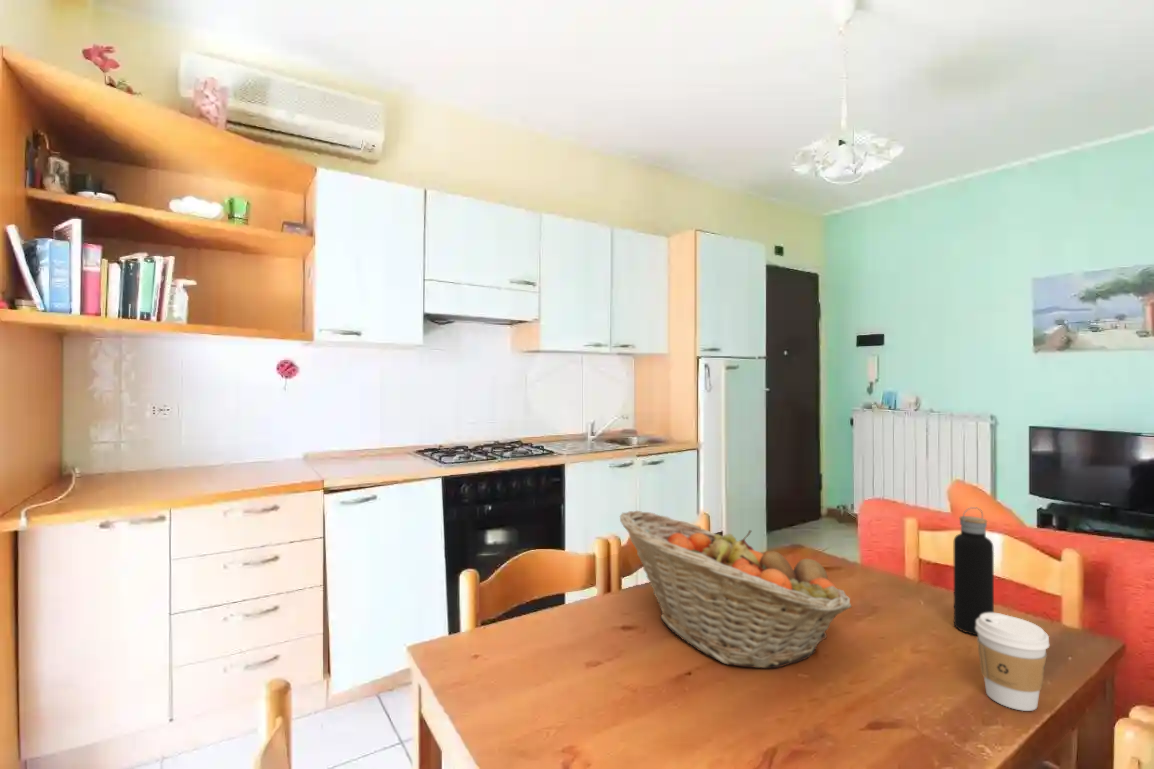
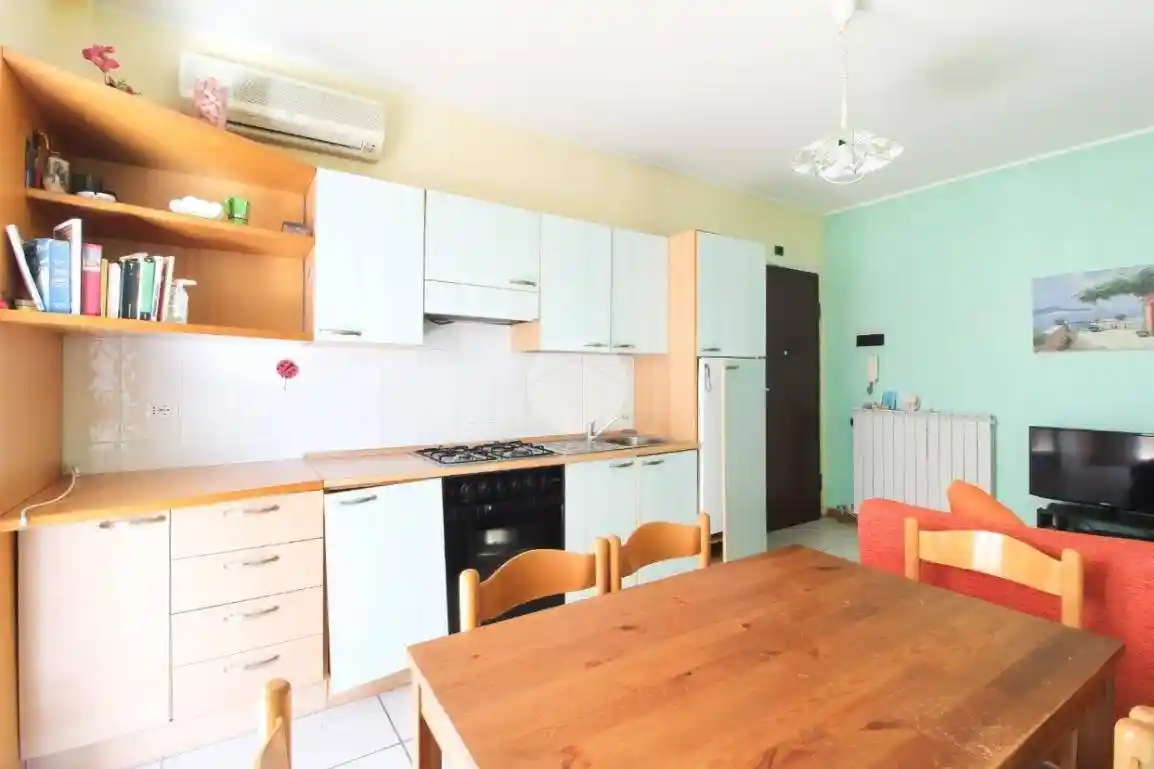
- water bottle (973, 568)
- coffee cup (1011, 660)
- fruit basket (723, 572)
